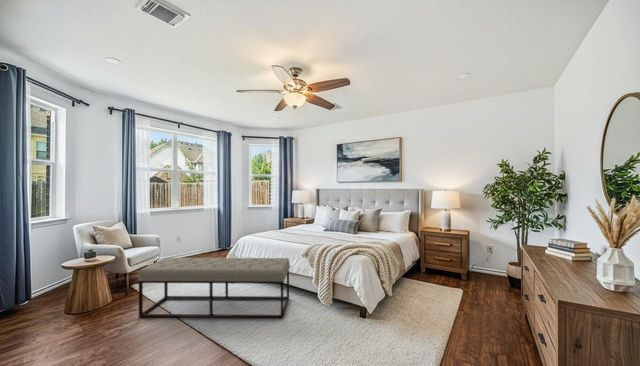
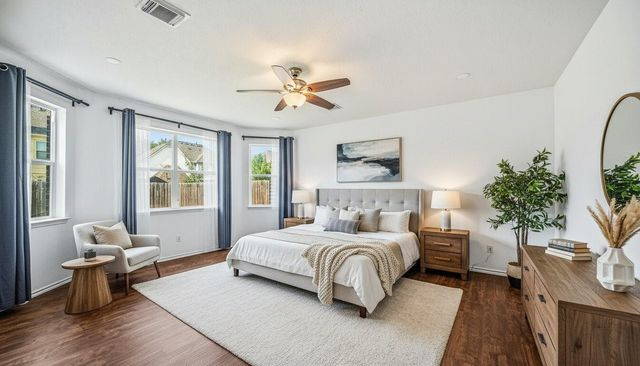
- bench (219, 282)
